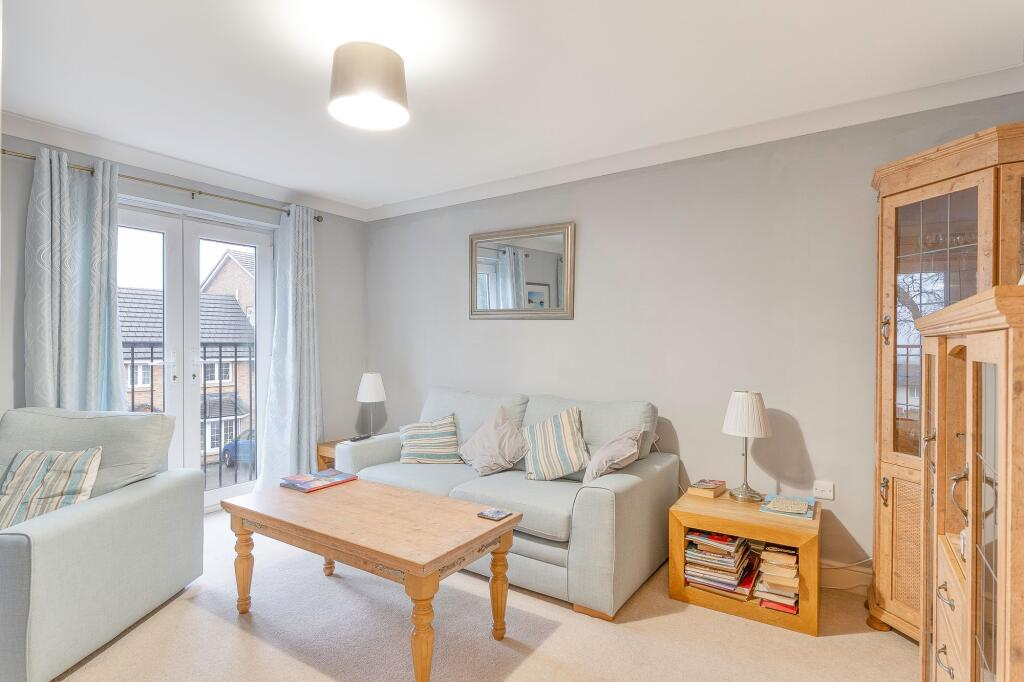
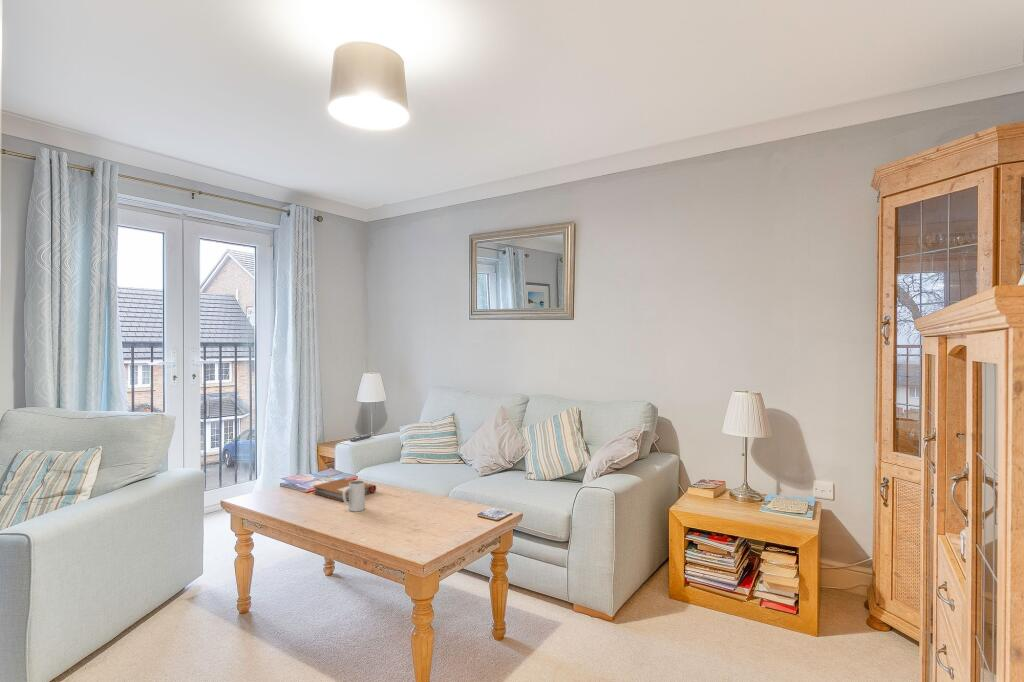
+ notebook (344, 488)
+ mug (353, 496)
